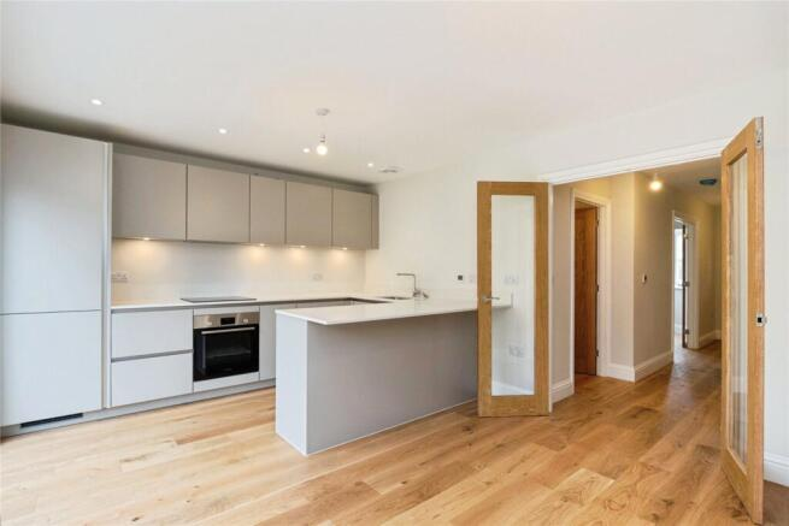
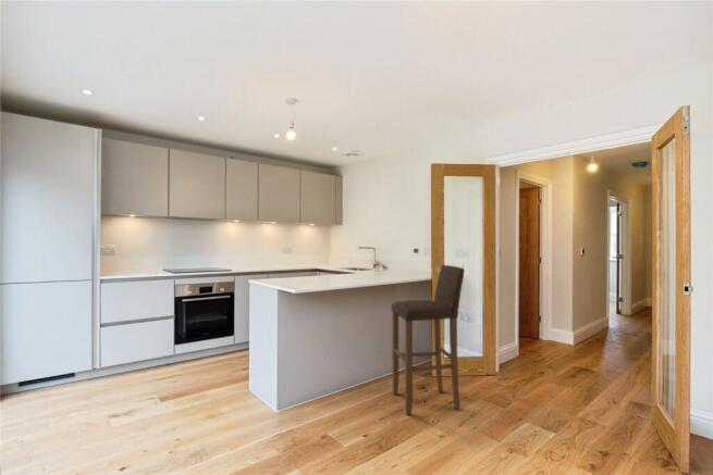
+ bar stool (434, 334)
